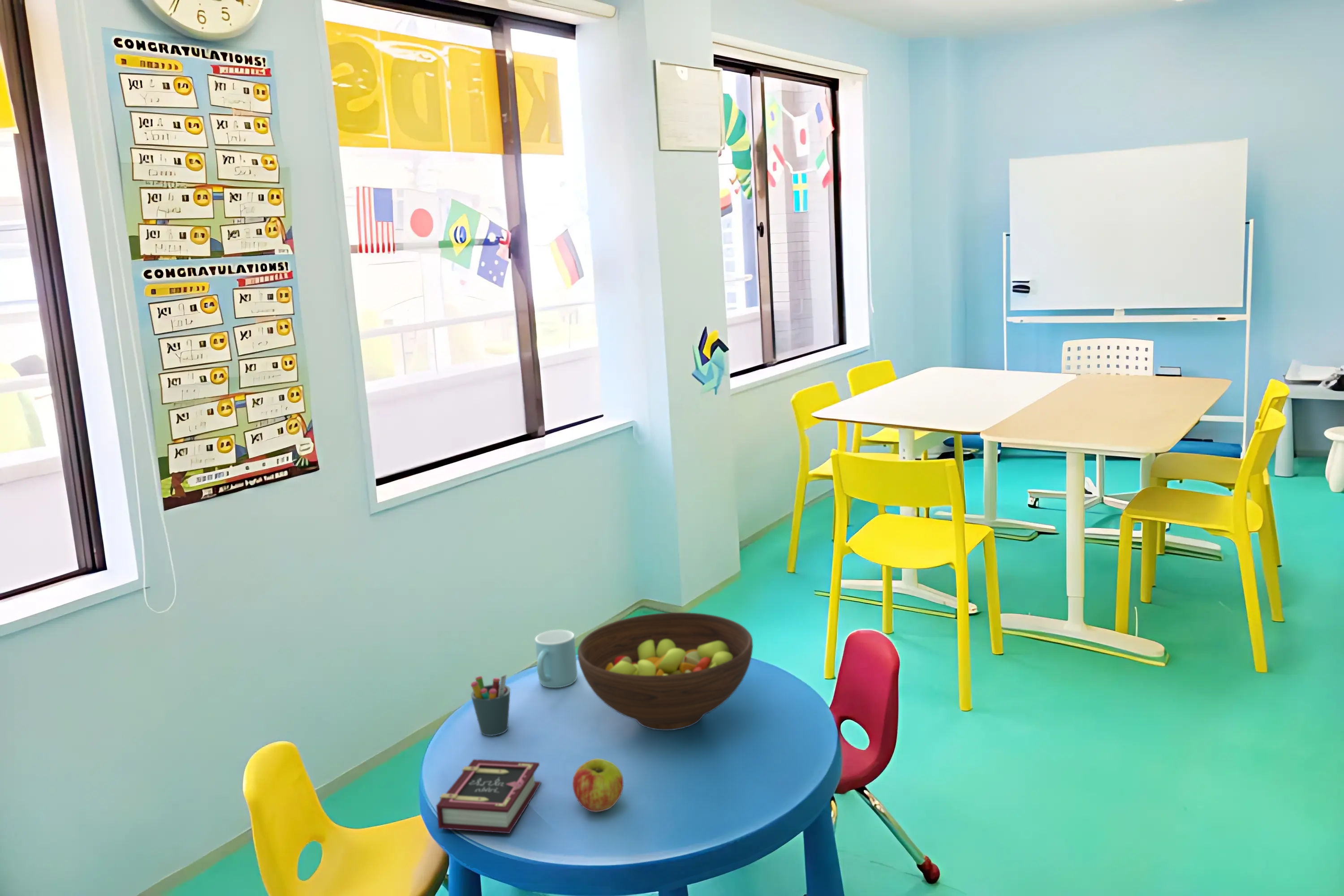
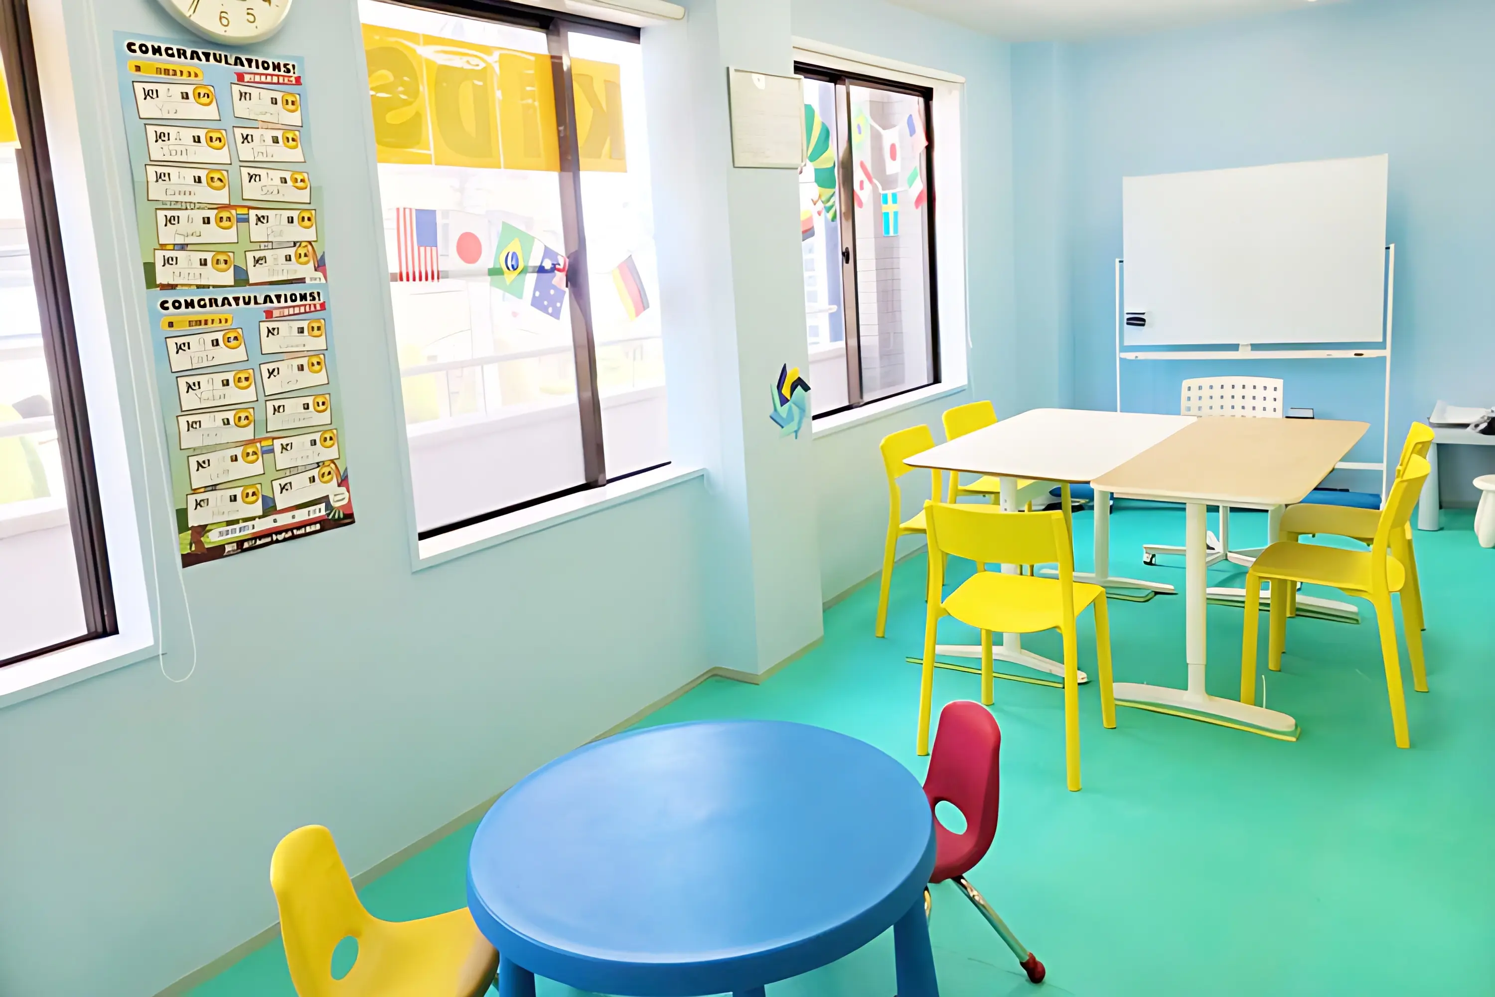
- book (489, 793)
- pen holder (491, 701)
- fruit bowl (667, 680)
- mug (552, 661)
- apple (598, 785)
